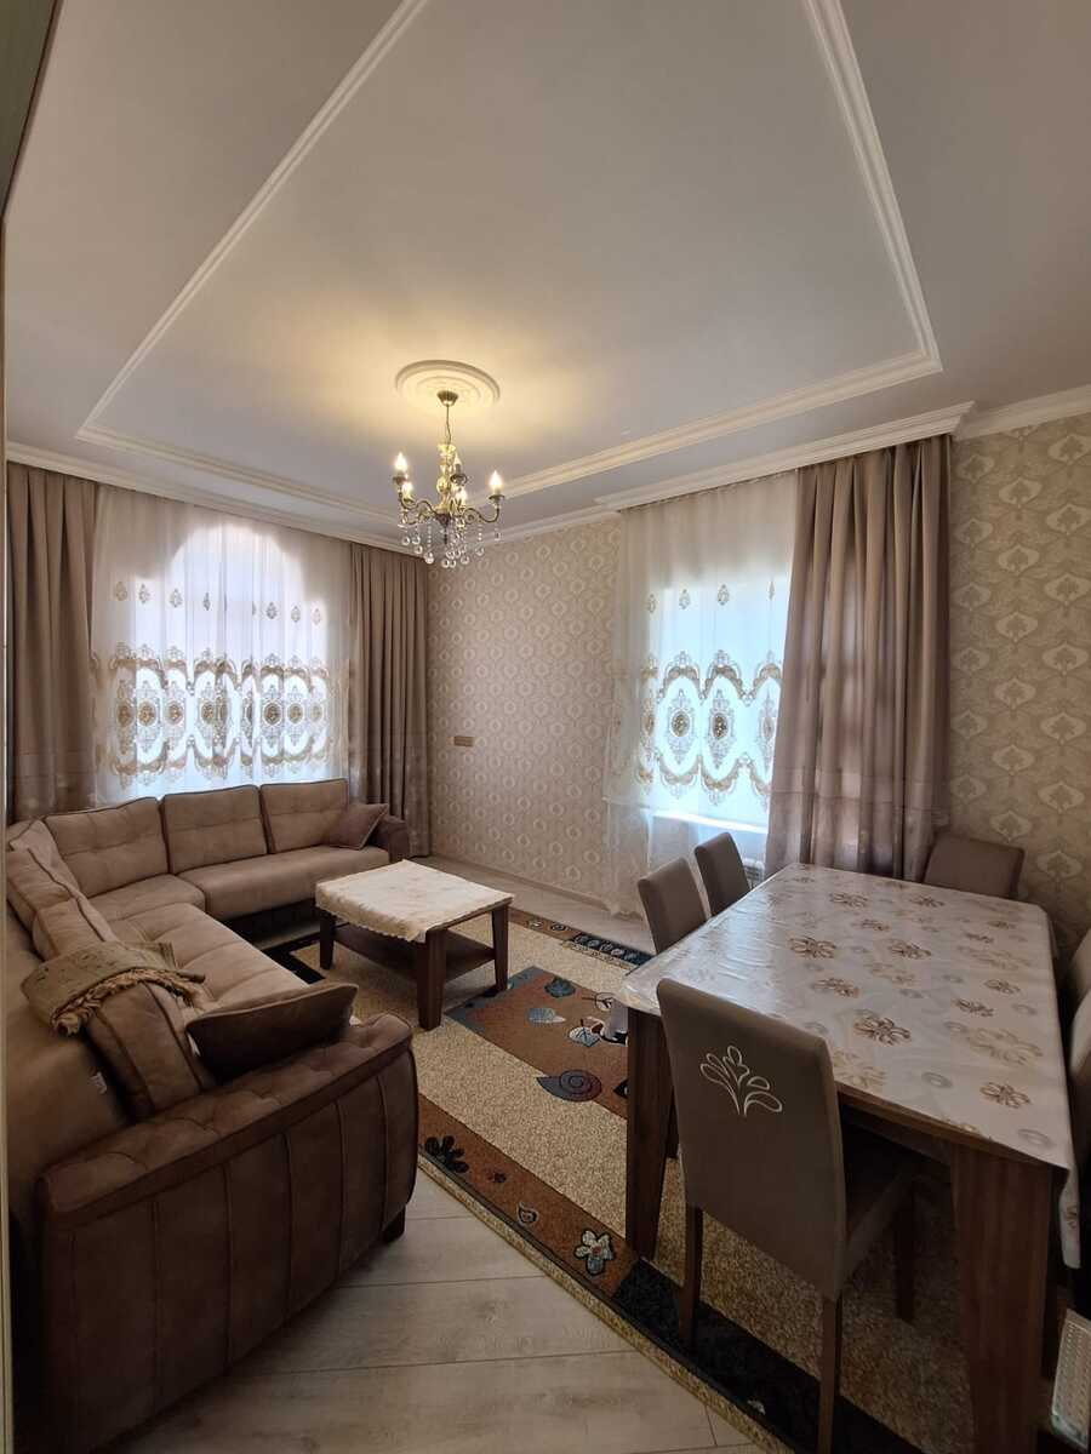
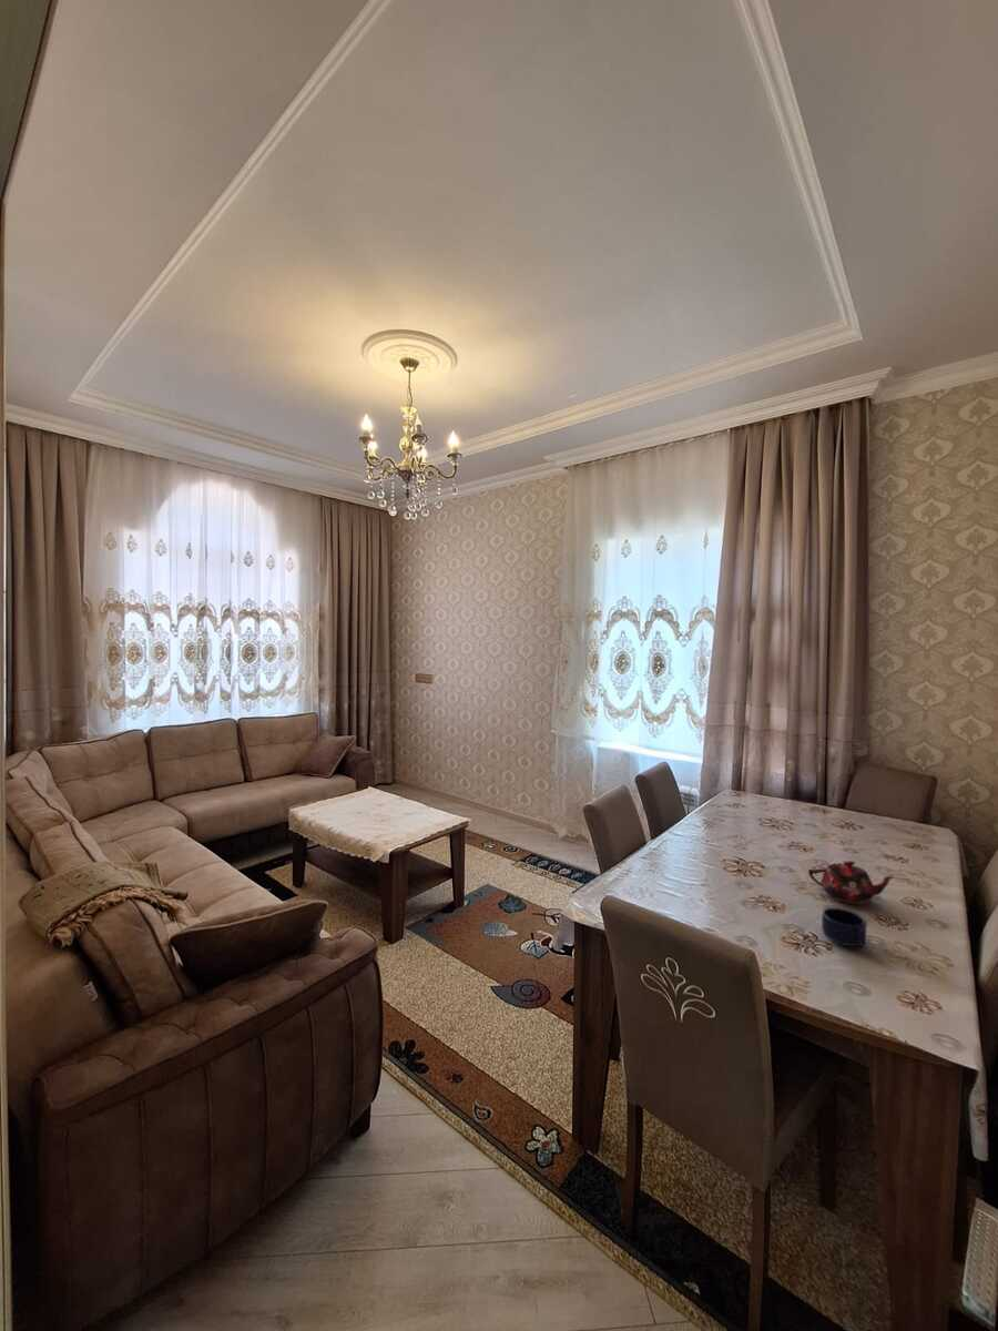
+ teapot (849, 878)
+ mug (846, 931)
